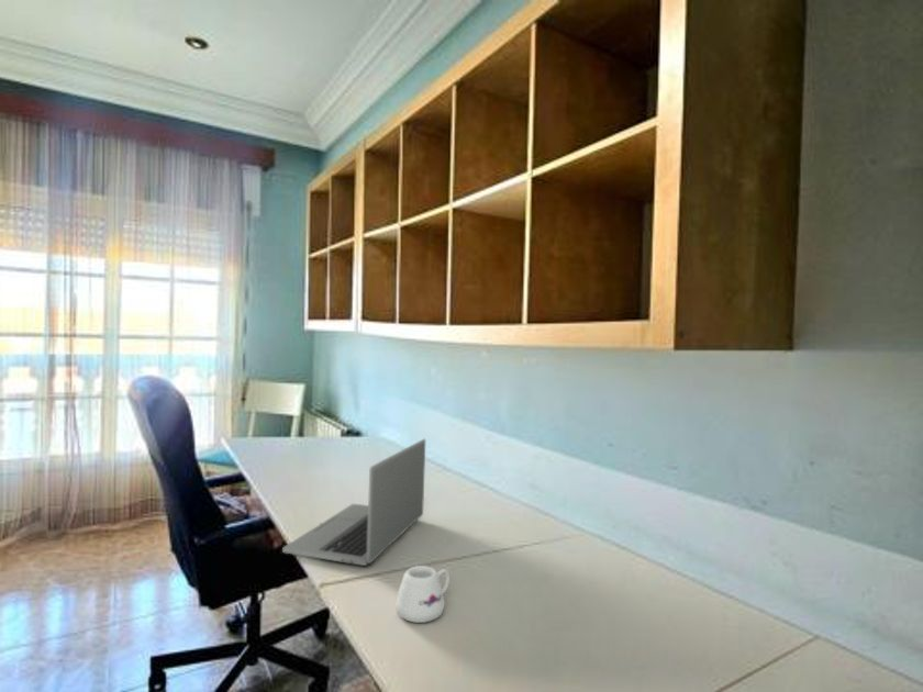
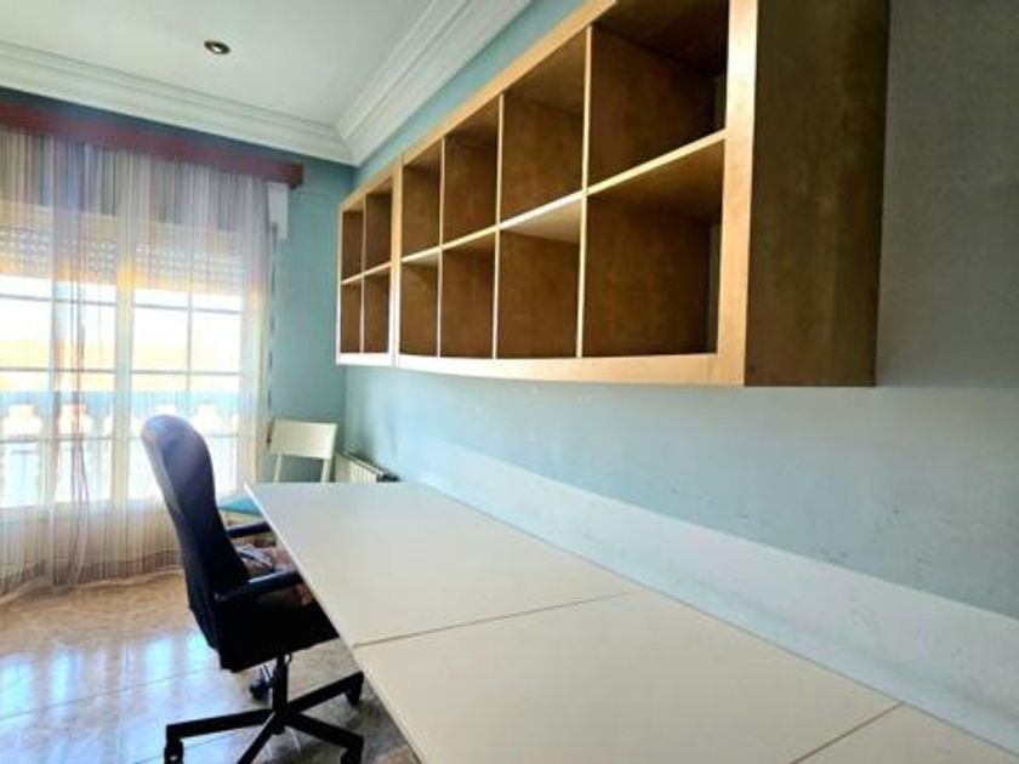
- laptop (369, 491)
- mug (426, 590)
